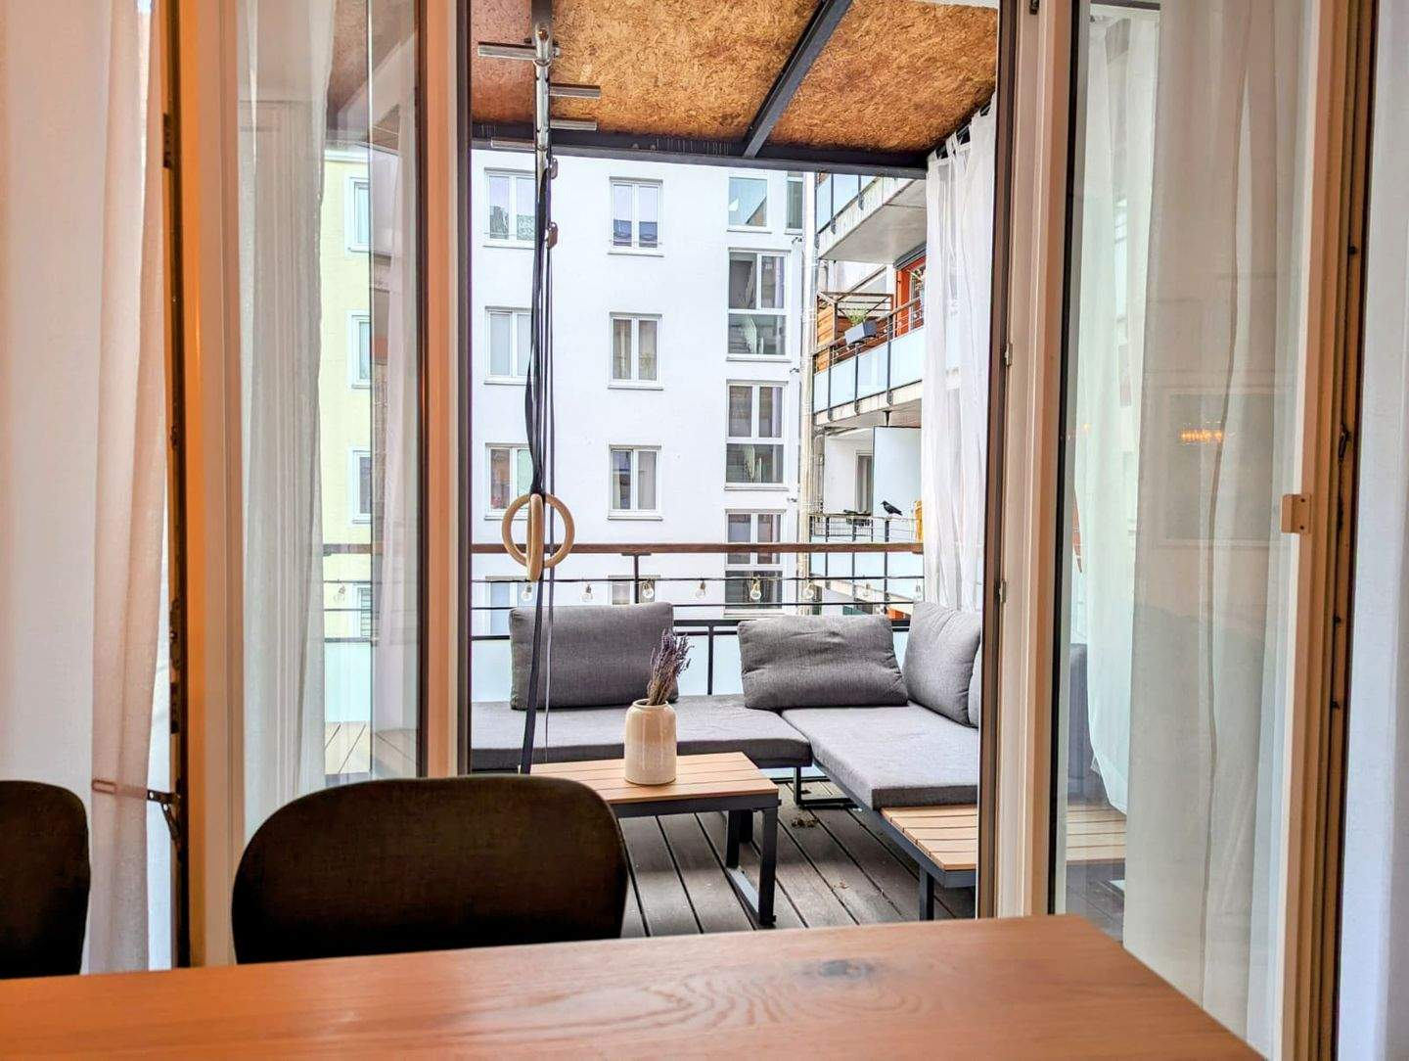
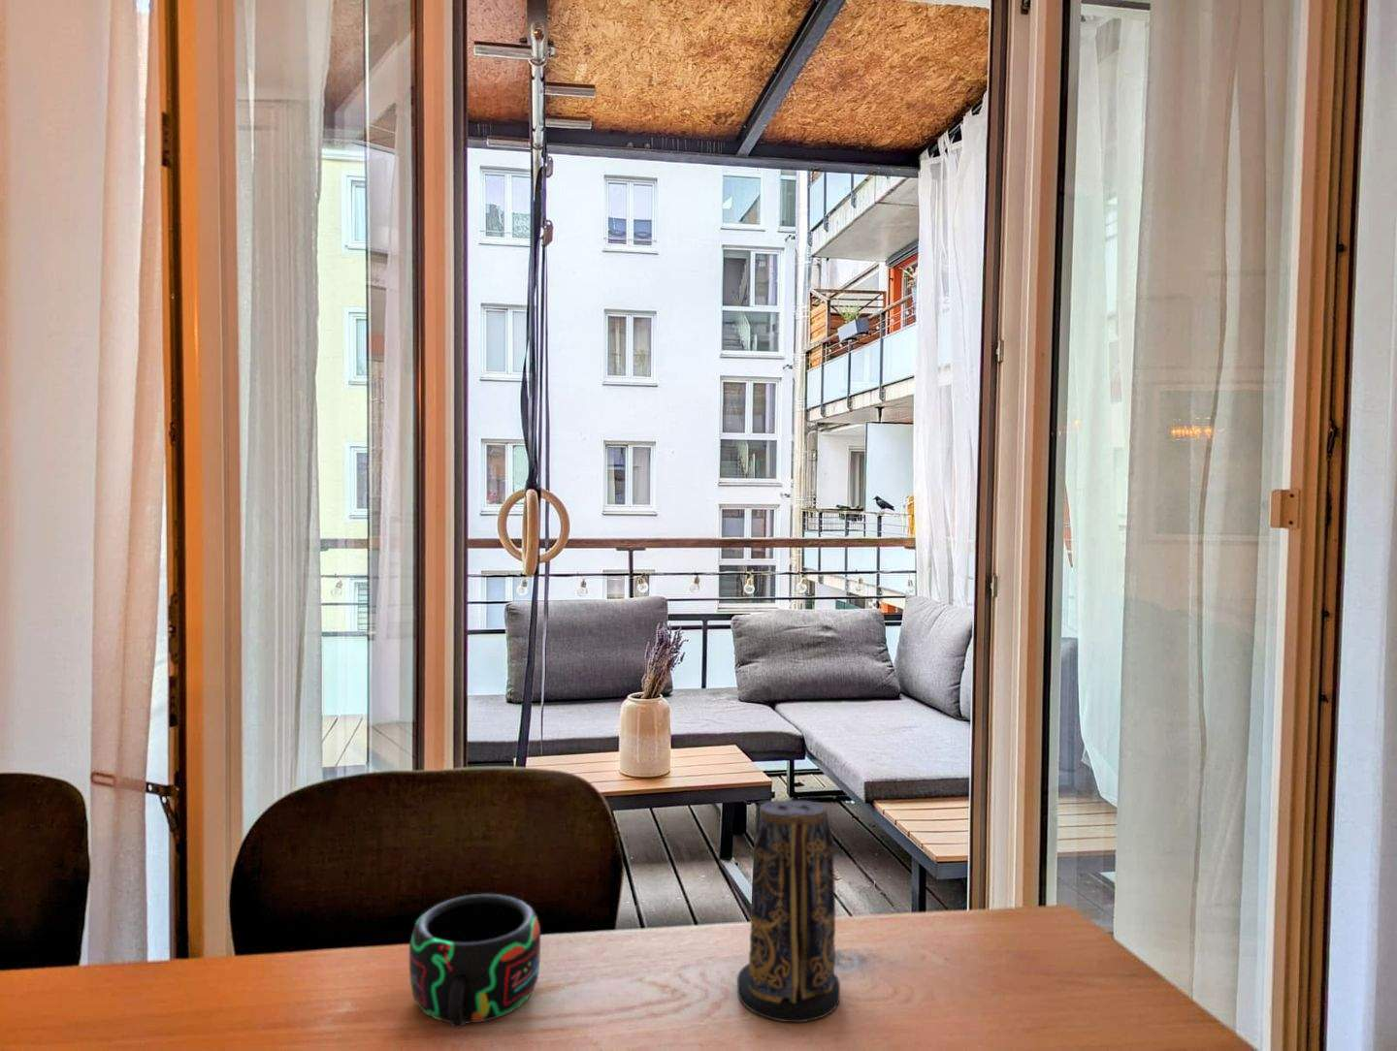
+ candle (790, 899)
+ mug (473, 960)
